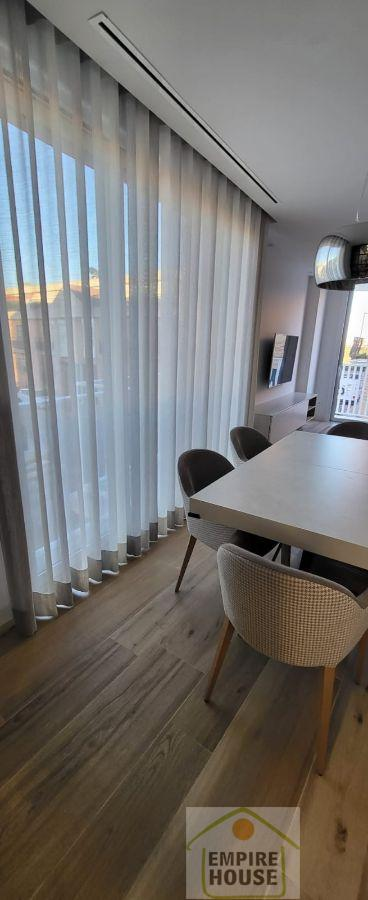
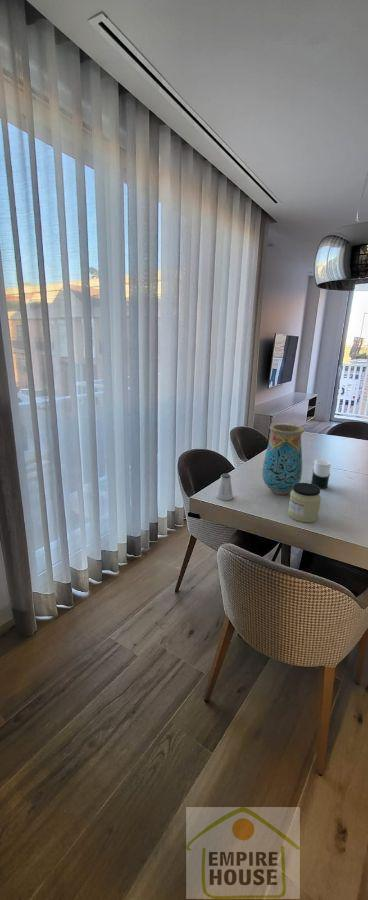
+ jar (304, 502)
+ vase (283, 460)
+ saltshaker (225, 485)
+ cup (322, 475)
